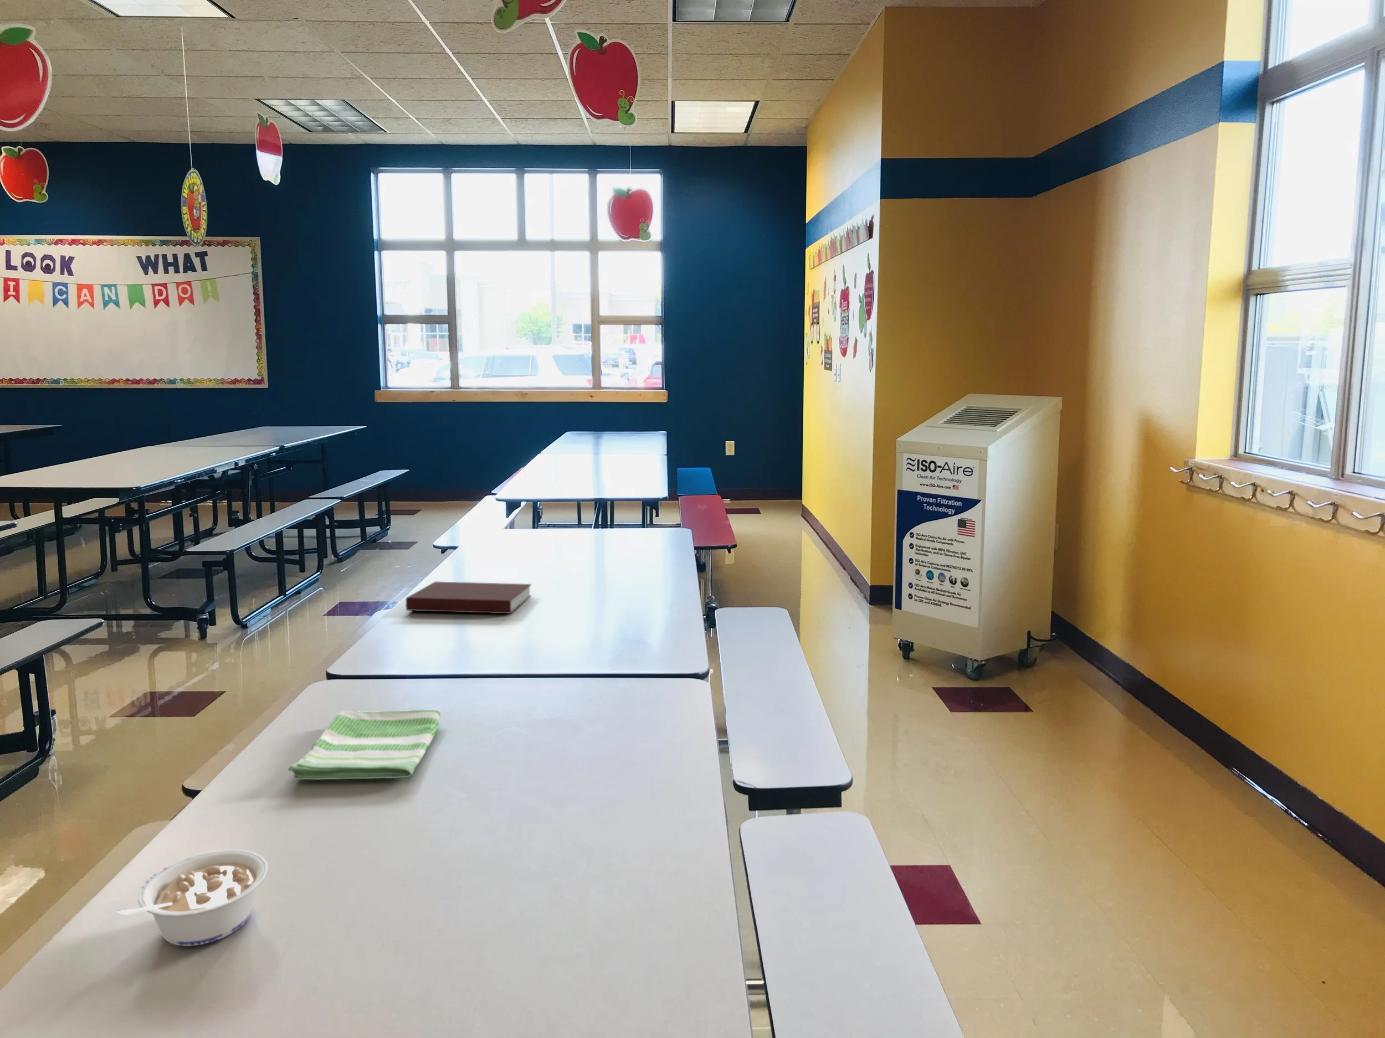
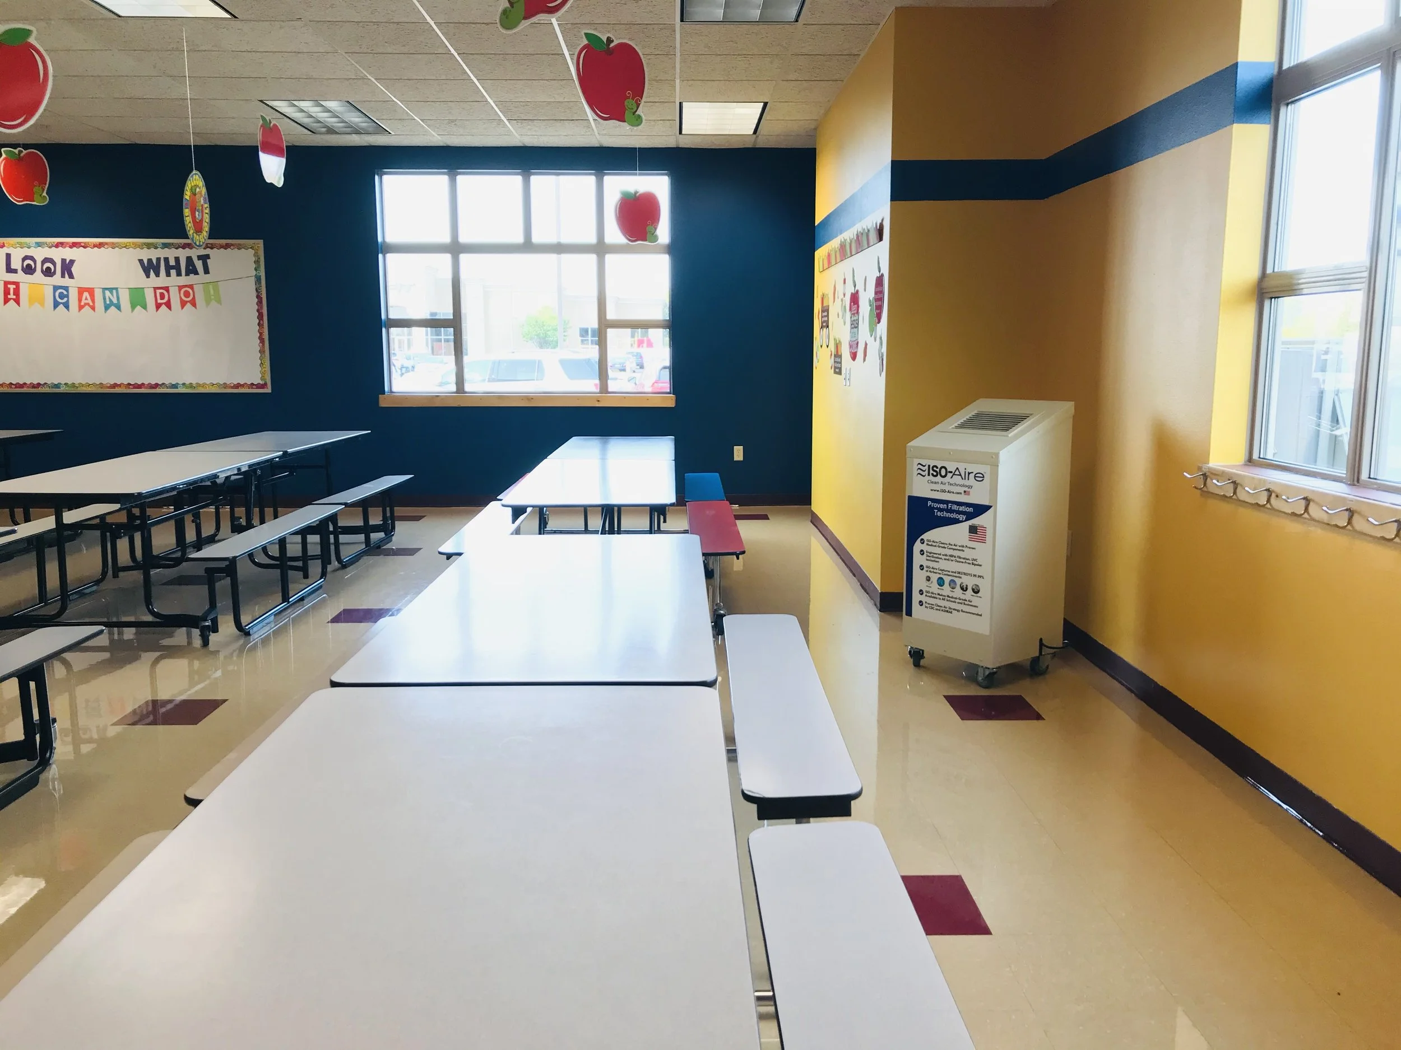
- legume (204, 900)
- dish towel (371, 741)
- notebook (471, 596)
